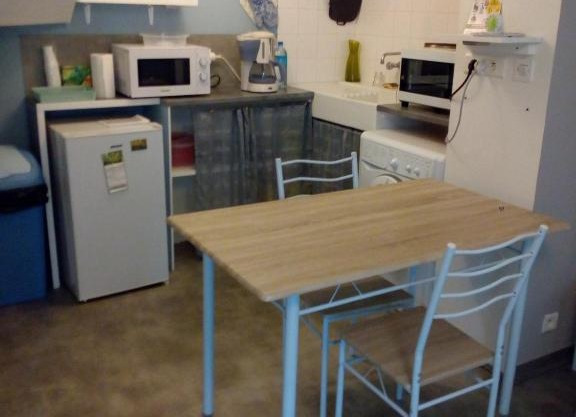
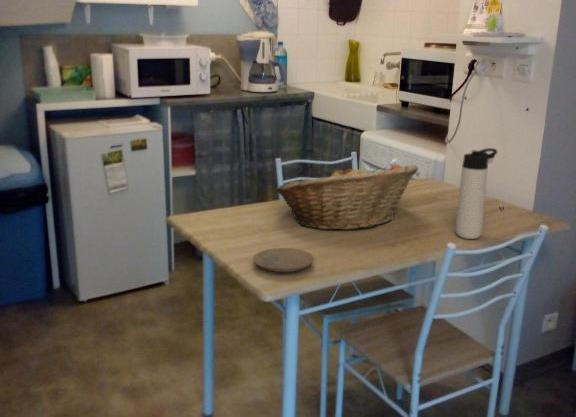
+ plate (283, 262)
+ fruit basket (347, 190)
+ thermos bottle (476, 193)
